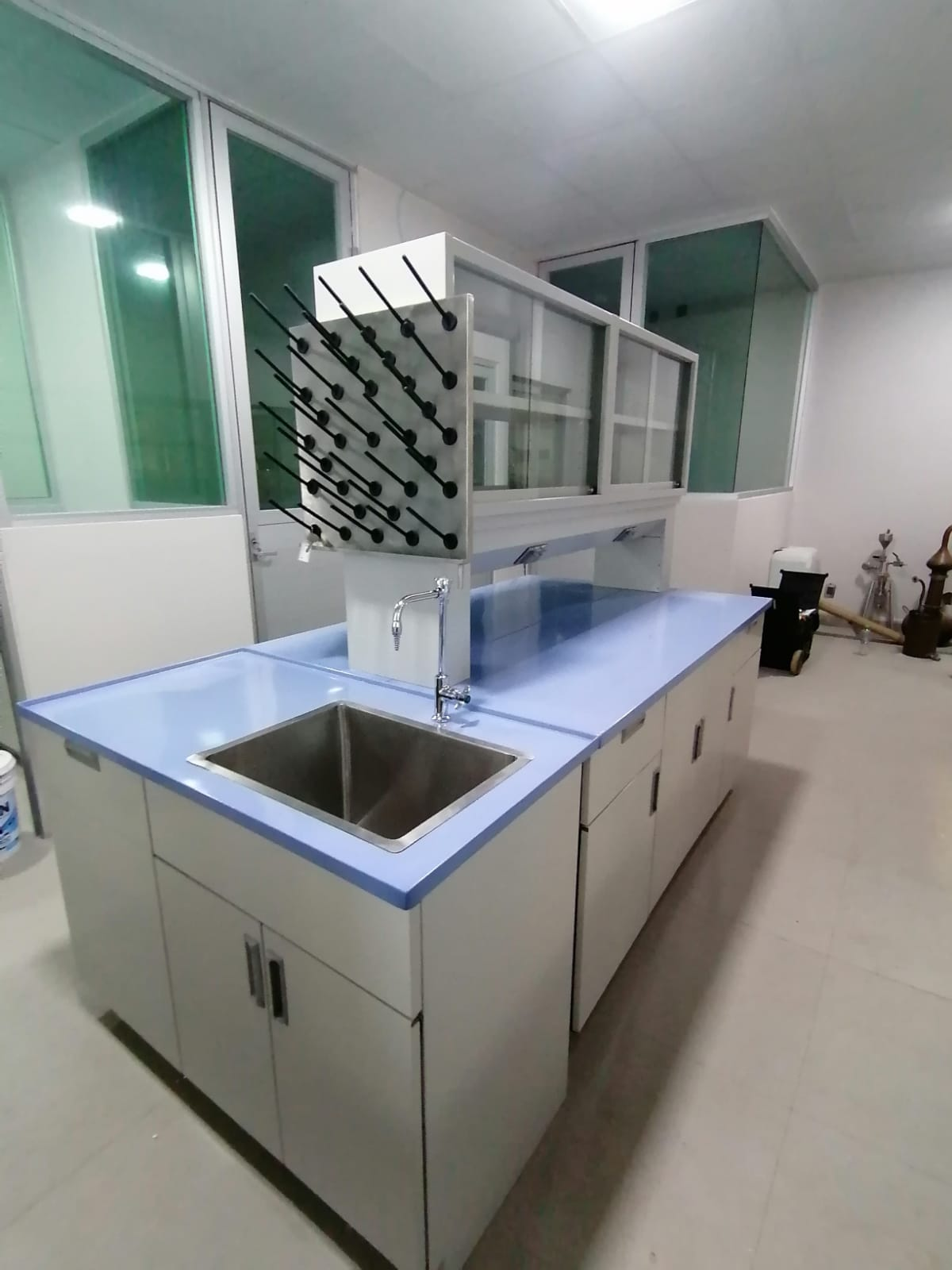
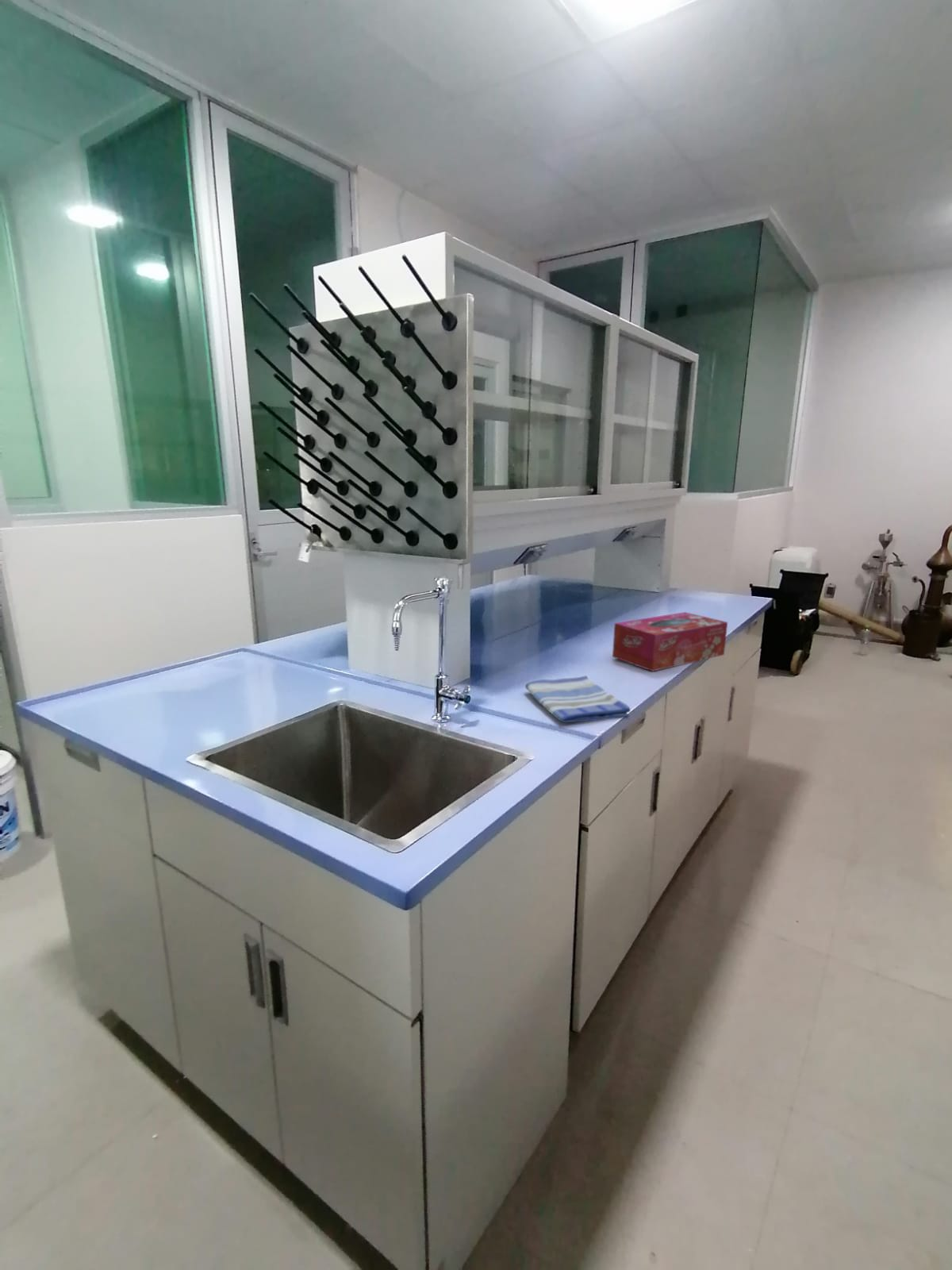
+ tissue box (670, 639)
+ dish towel (574, 697)
